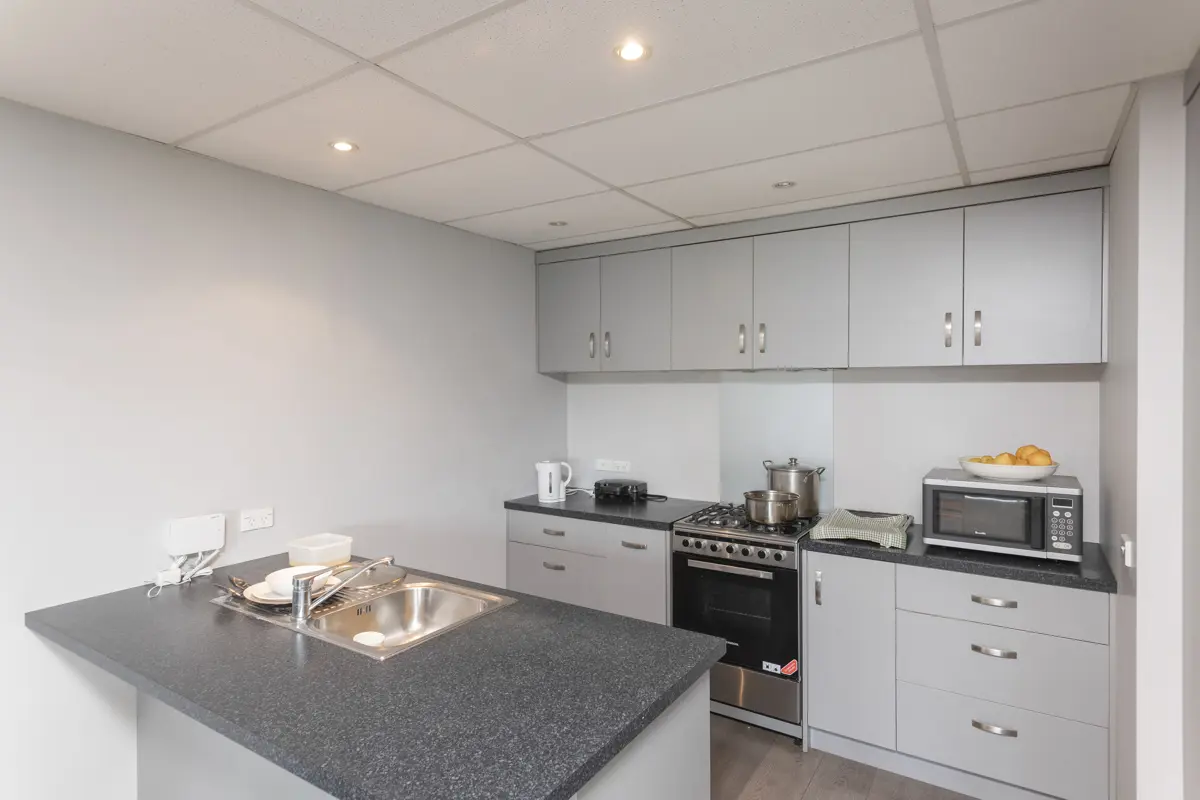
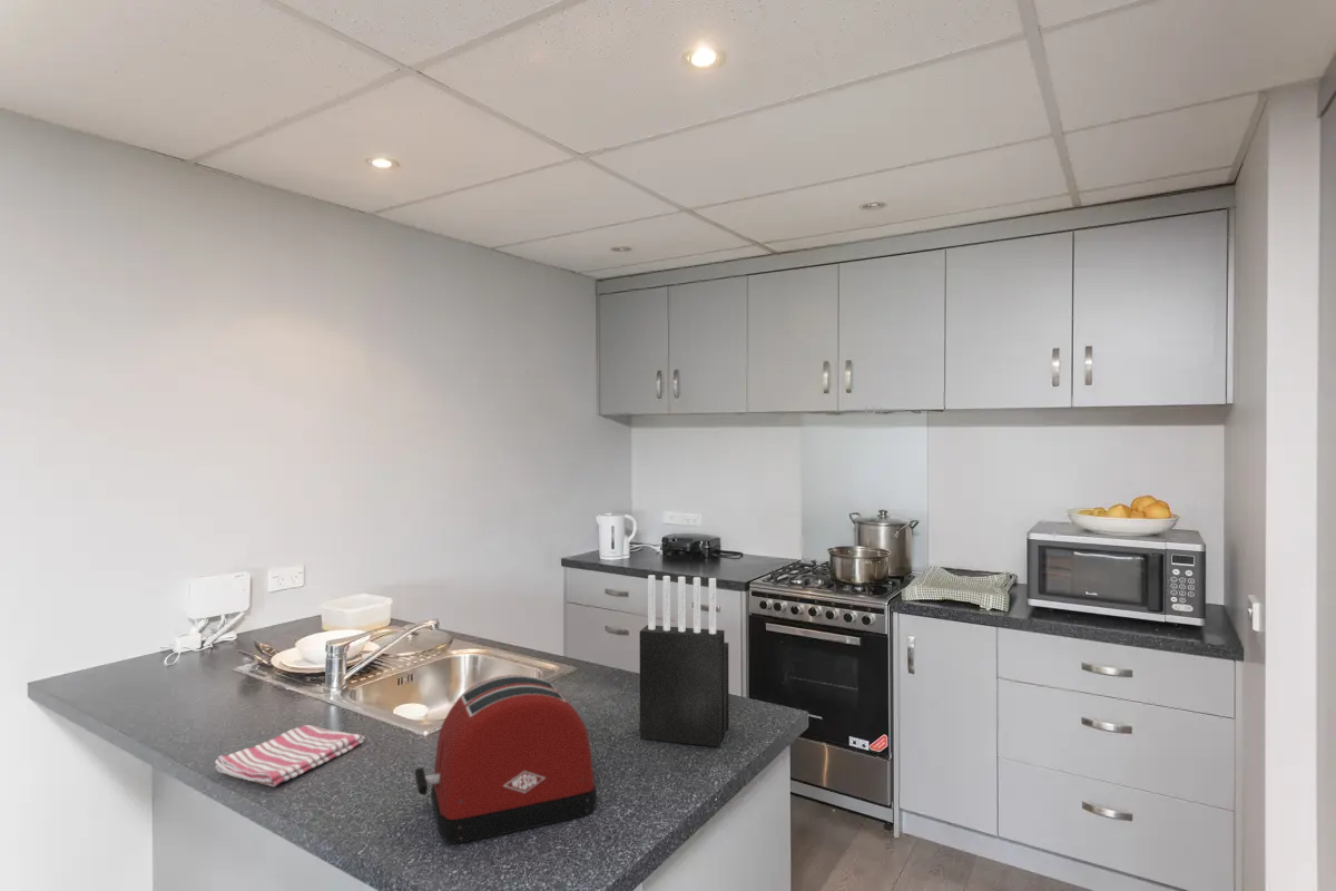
+ dish towel (293, 750)
+ knife block (686, 653)
+ toaster (513, 745)
